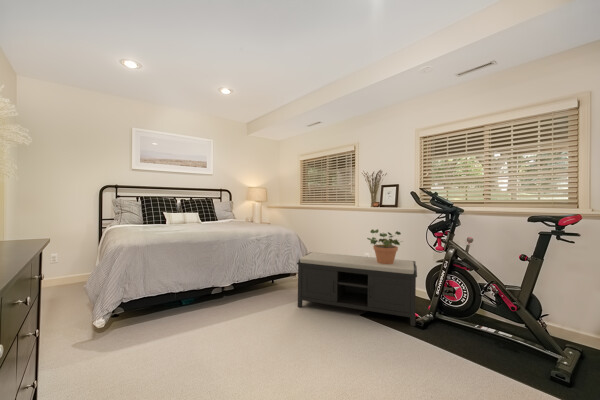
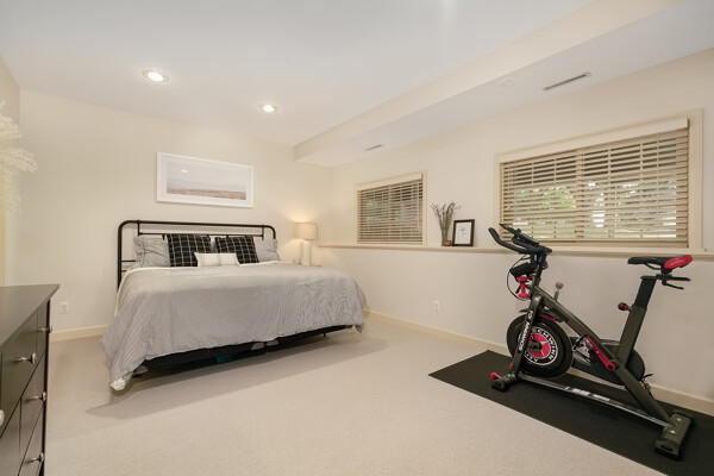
- bench (355, 284)
- potted plant (382, 246)
